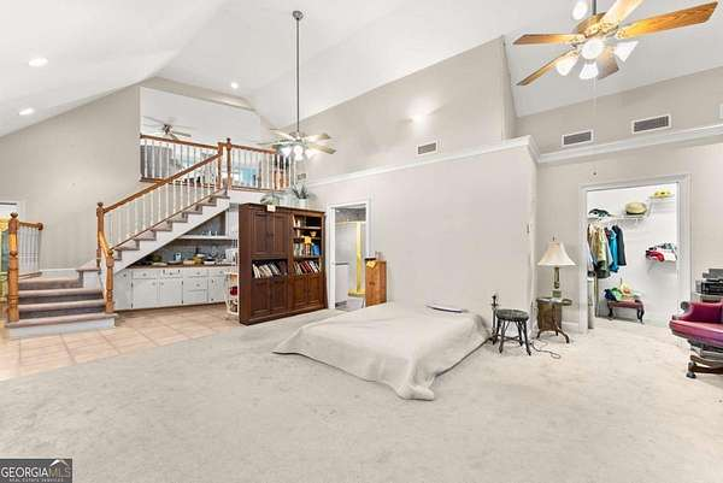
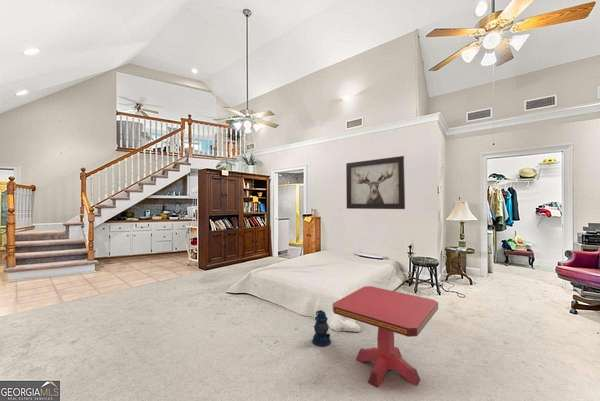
+ wall art (373, 184)
+ side table (385, 335)
+ lantern (321, 325)
